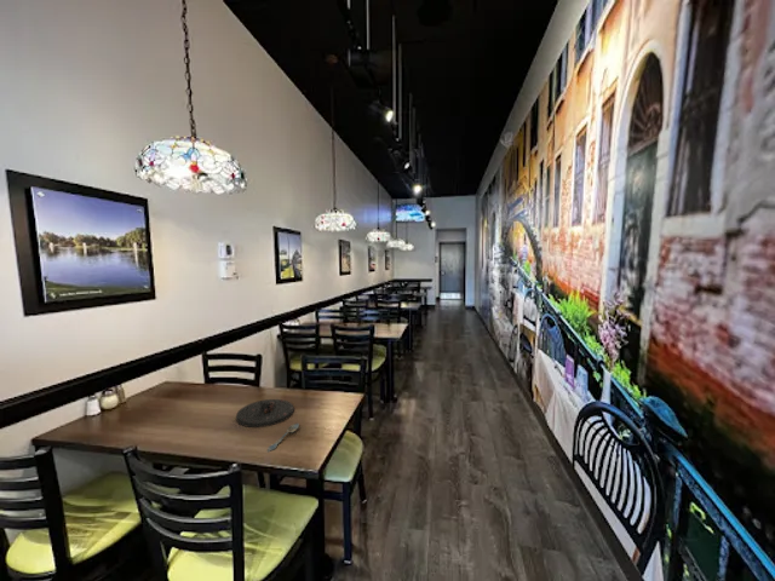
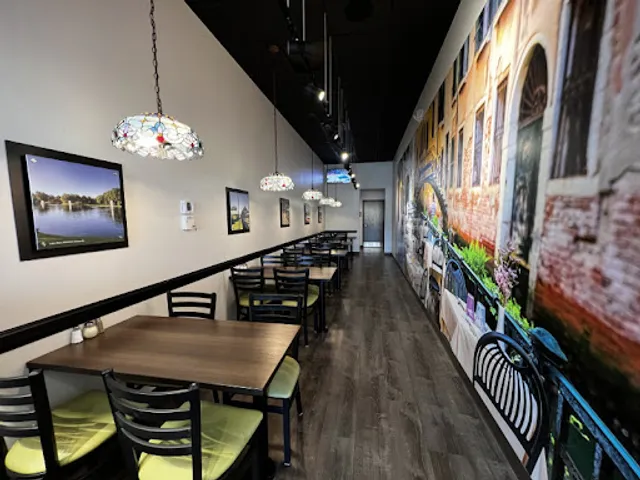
- spoon (283, 436)
- plate (265, 408)
